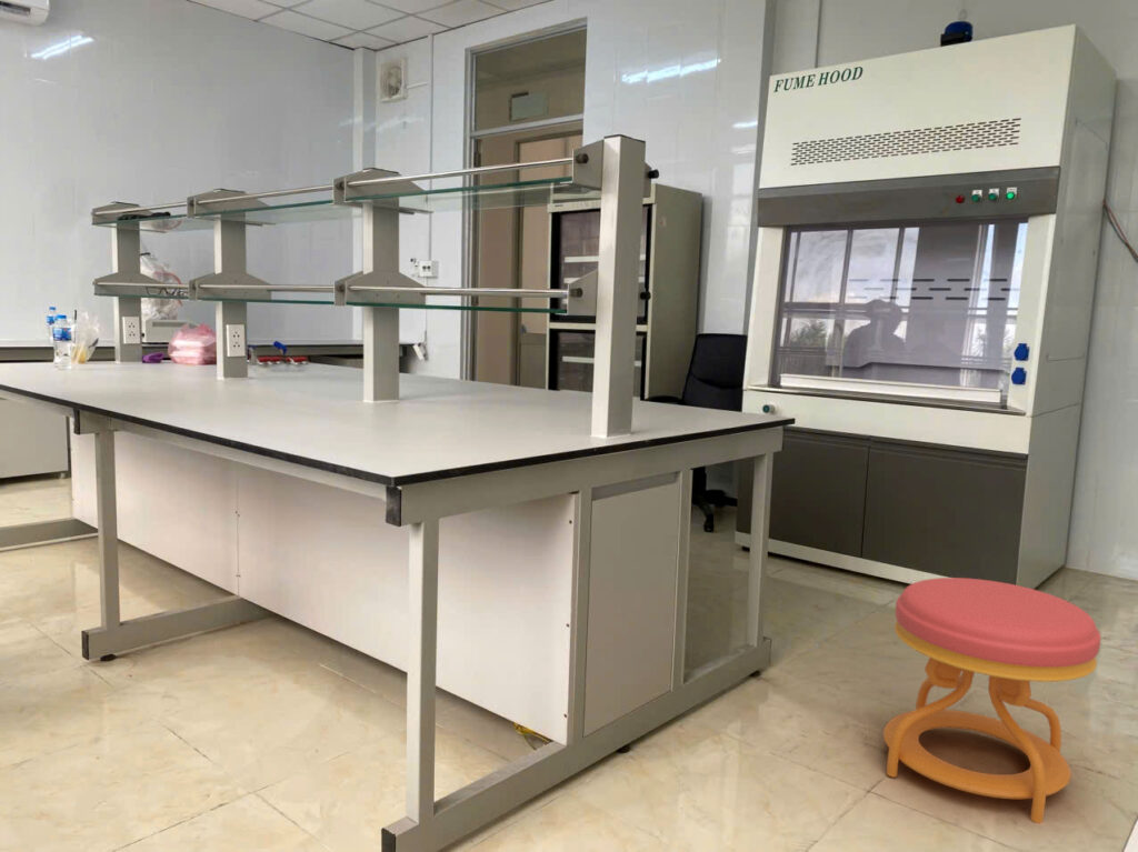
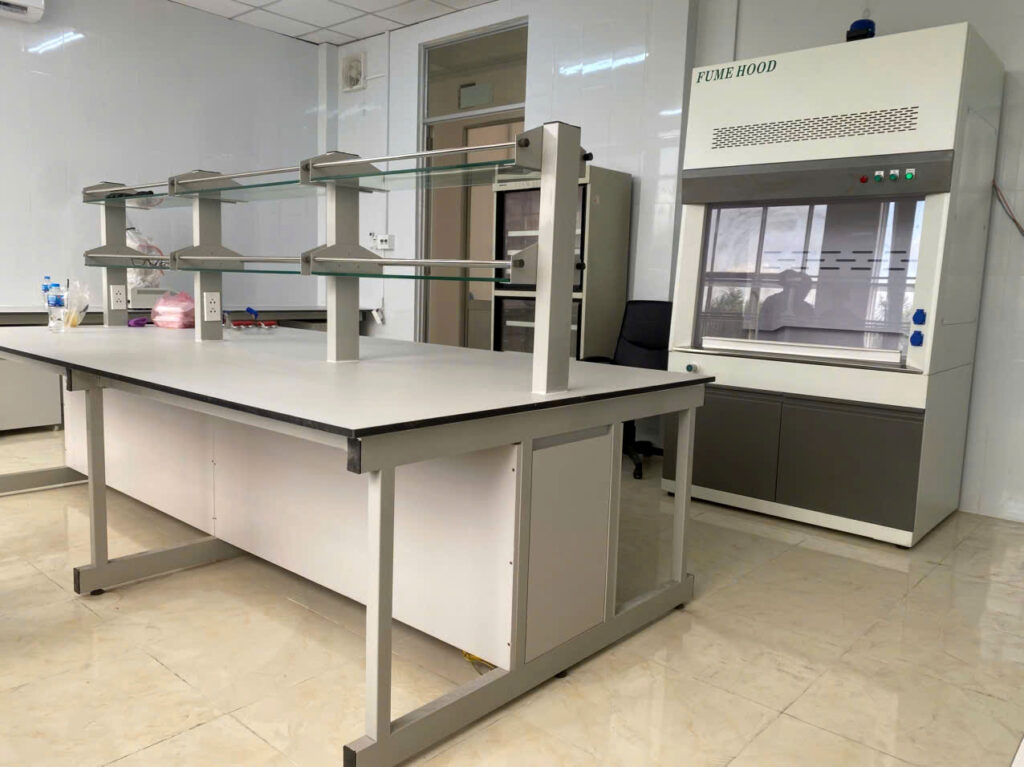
- stool (989, 683)
